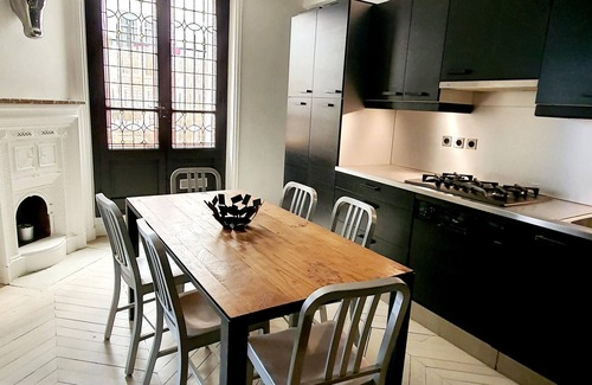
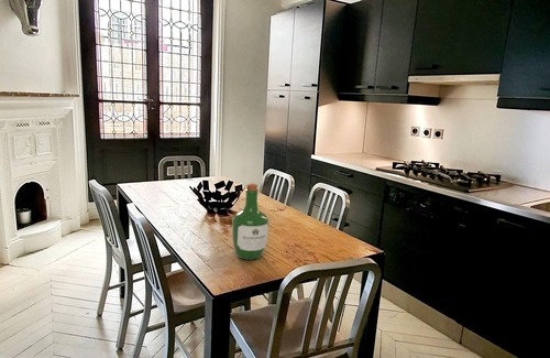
+ wine bottle (250, 219)
